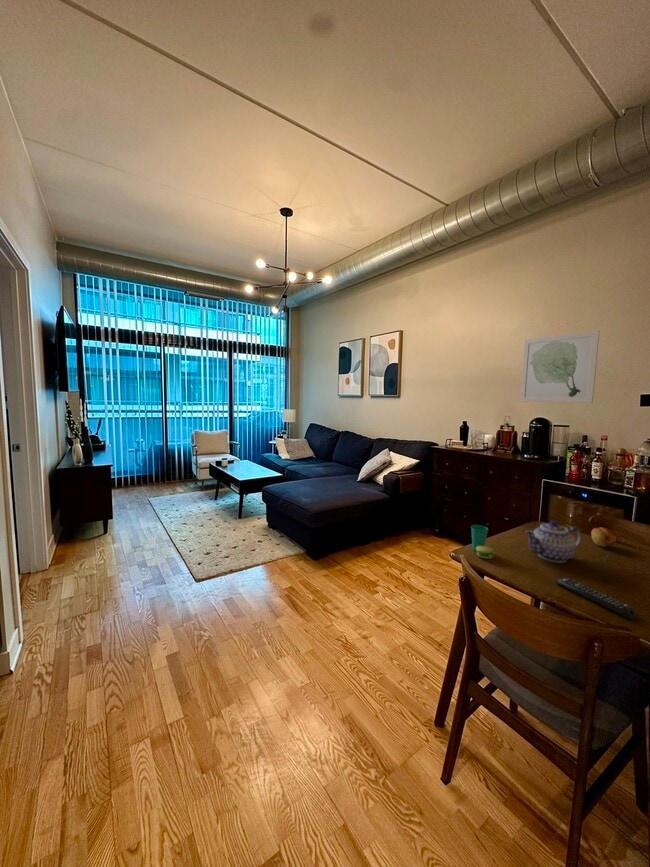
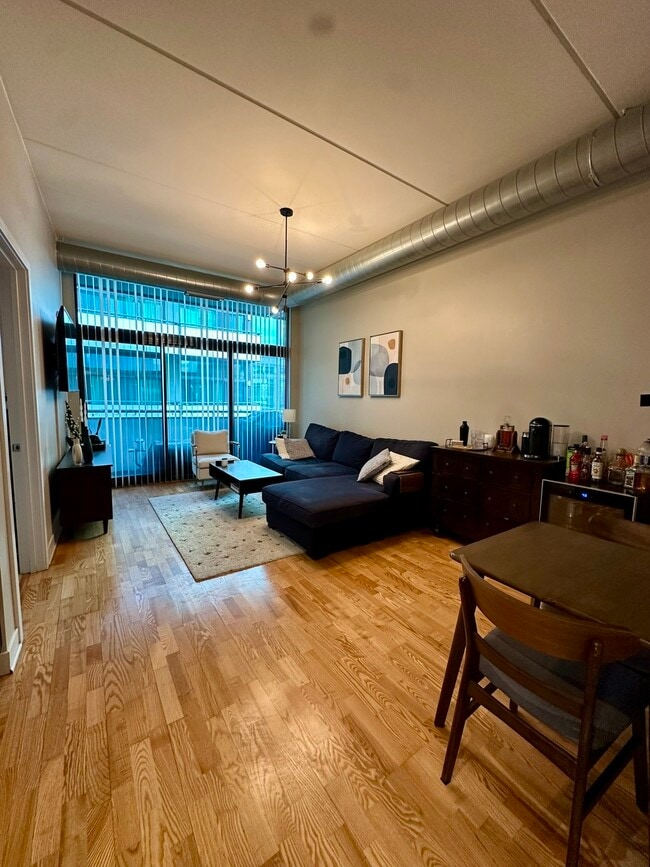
- teapot (553, 539)
- cup (482, 541)
- remote control (592, 595)
- wall art (556, 369)
- fruit (603, 536)
